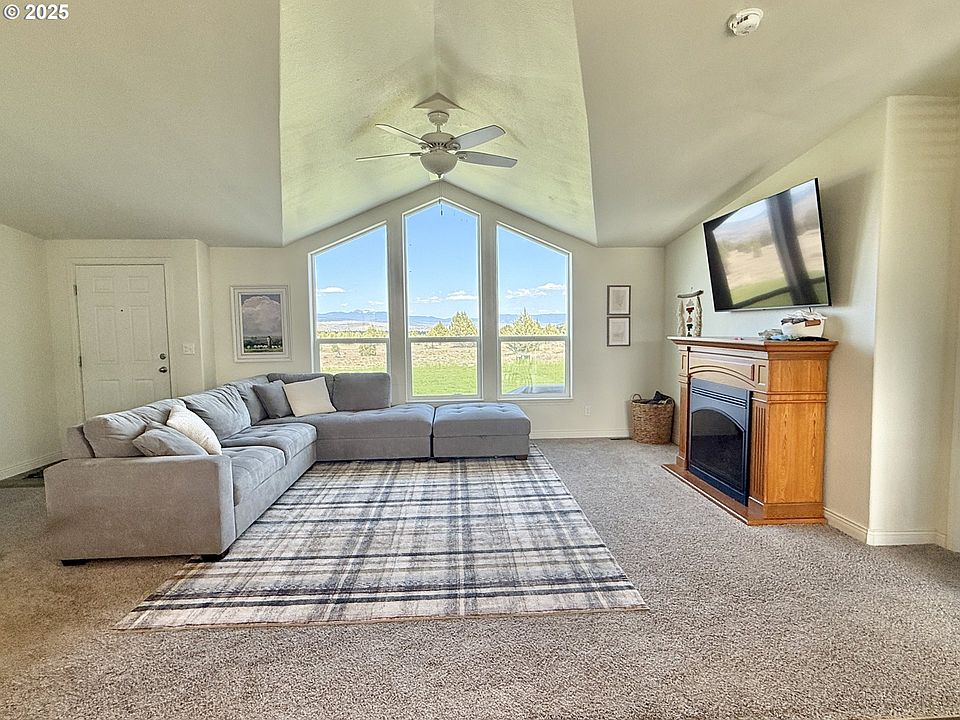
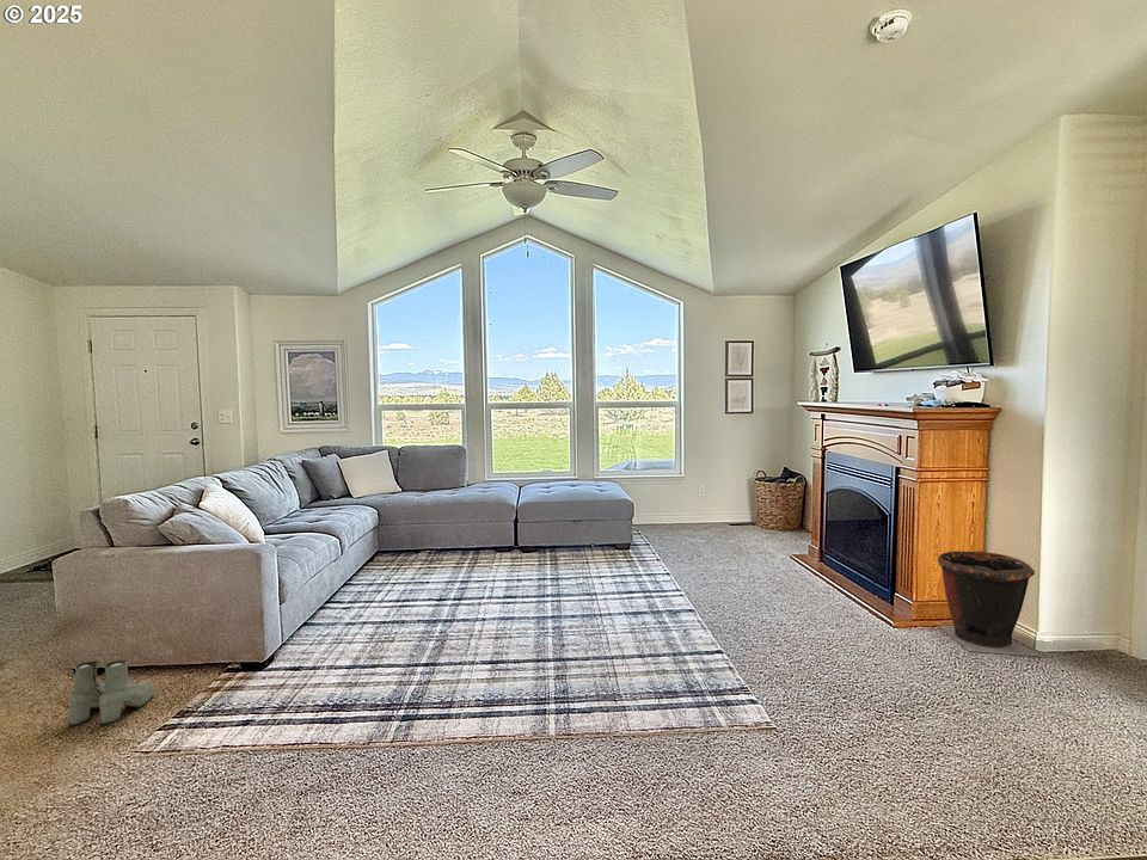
+ waste bin (980, 596)
+ boots (111, 683)
